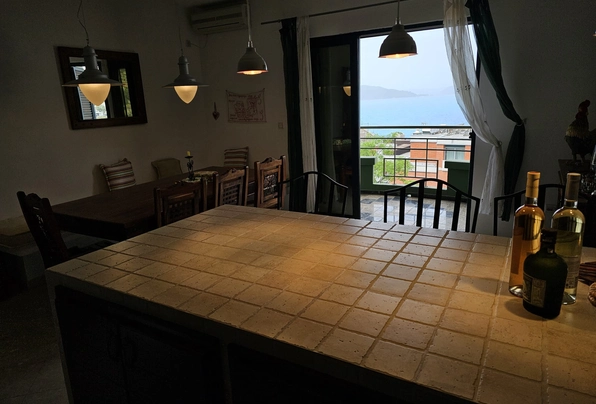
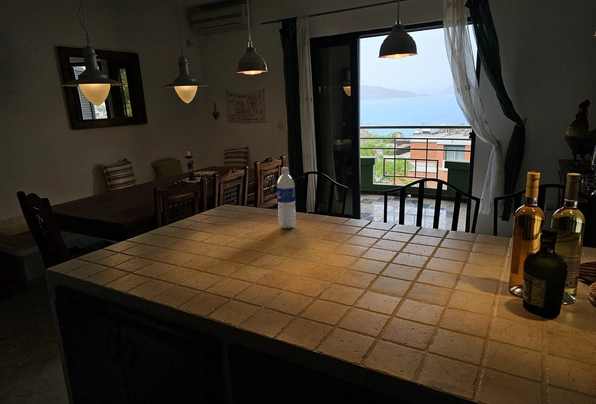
+ water bottle (286, 197)
